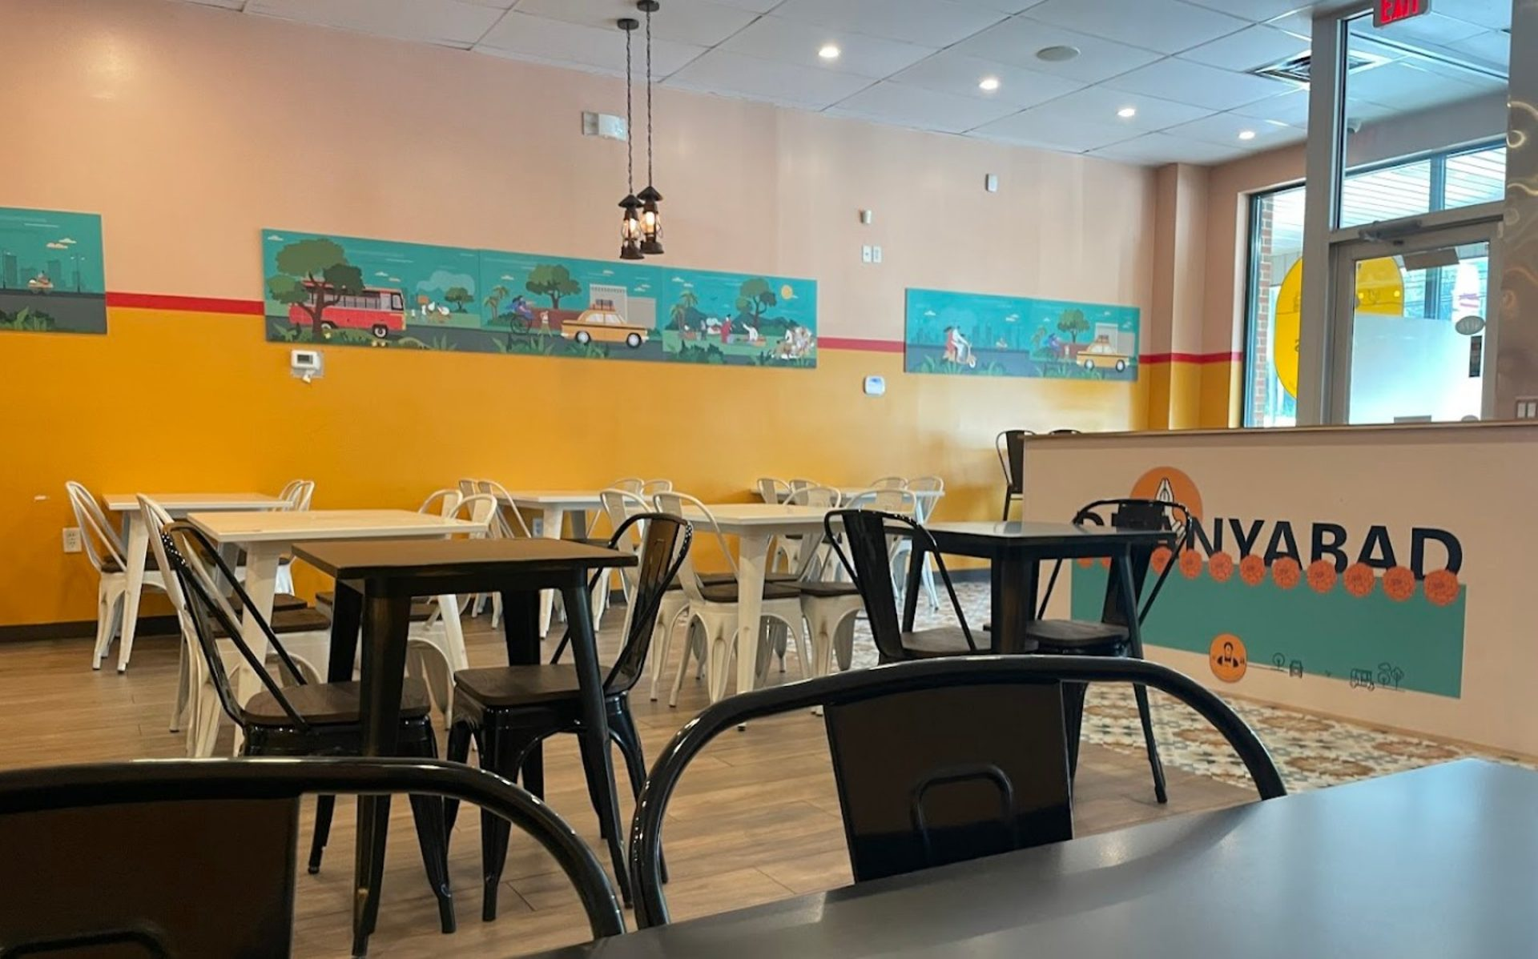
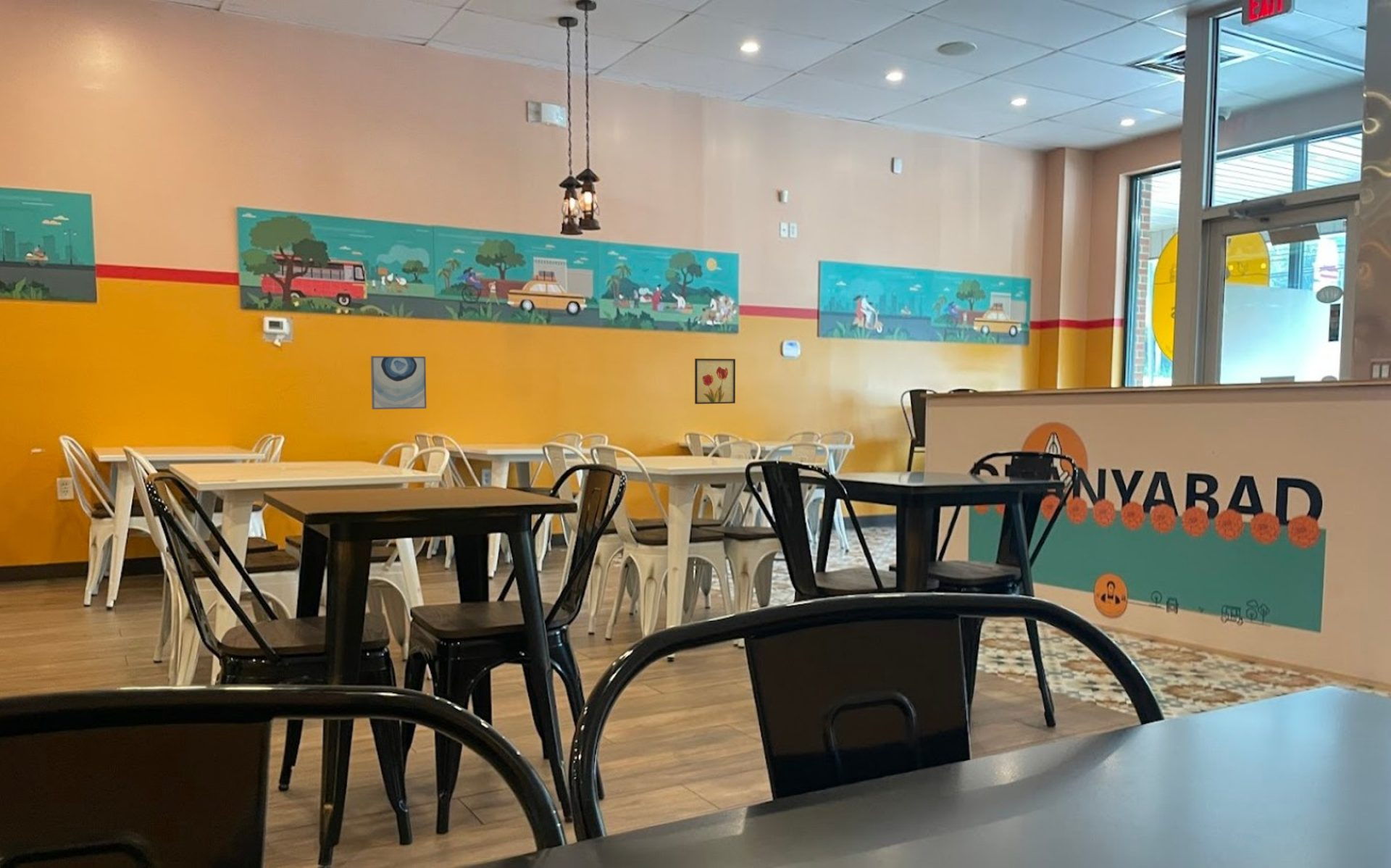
+ wall art (714, 381)
+ wall art (398, 383)
